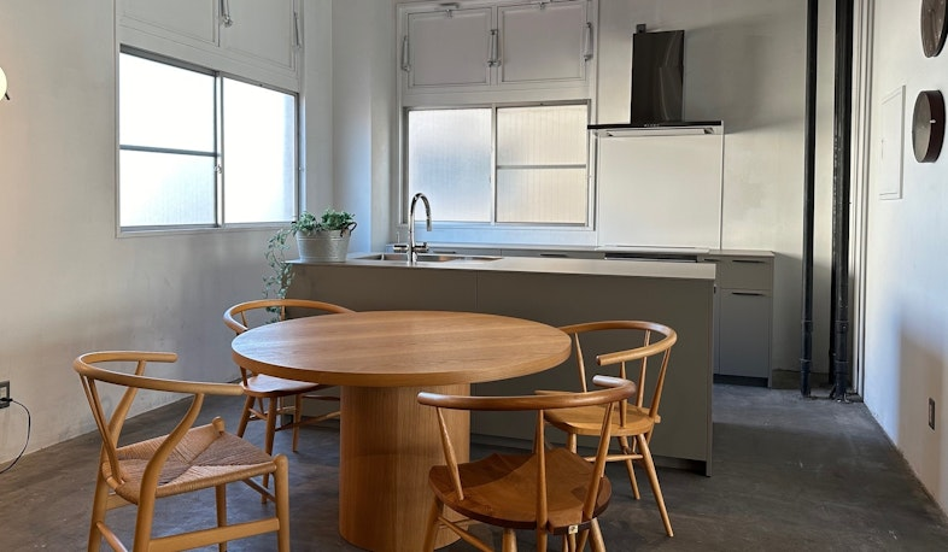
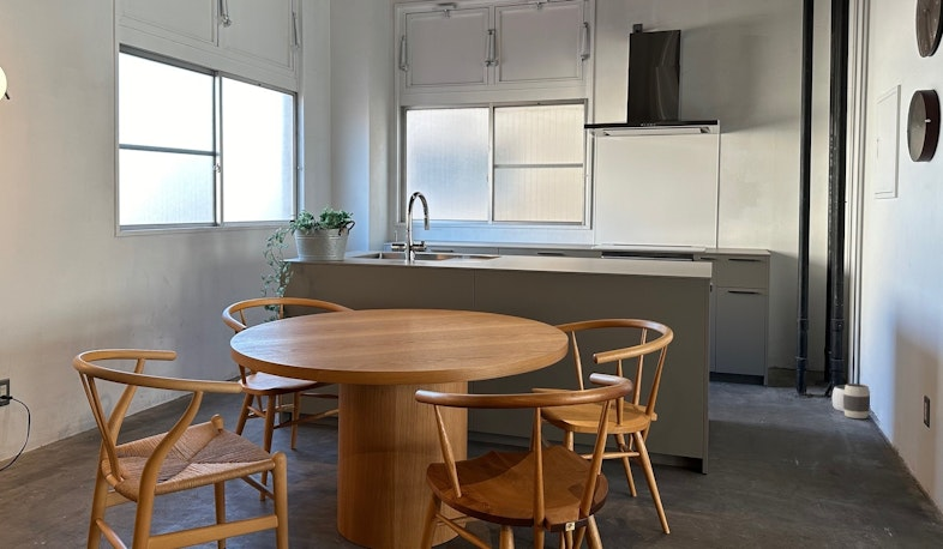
+ waste basket (853, 396)
